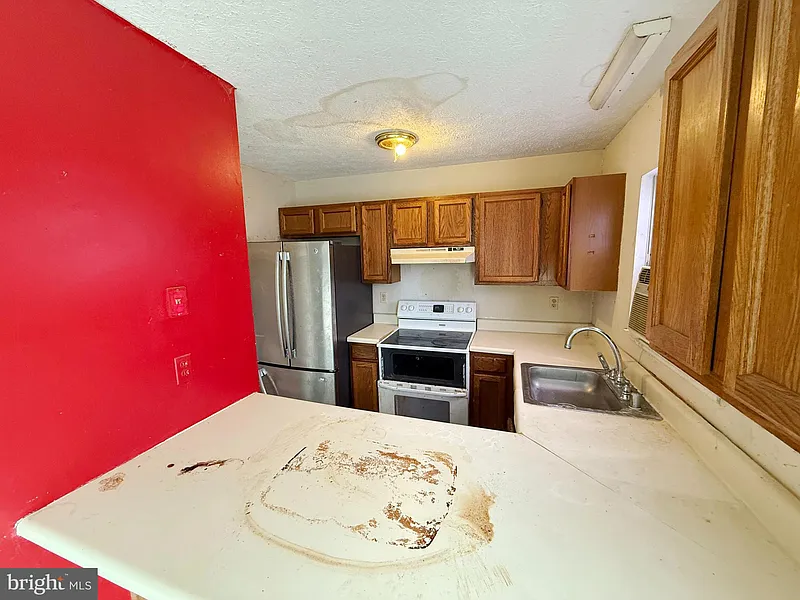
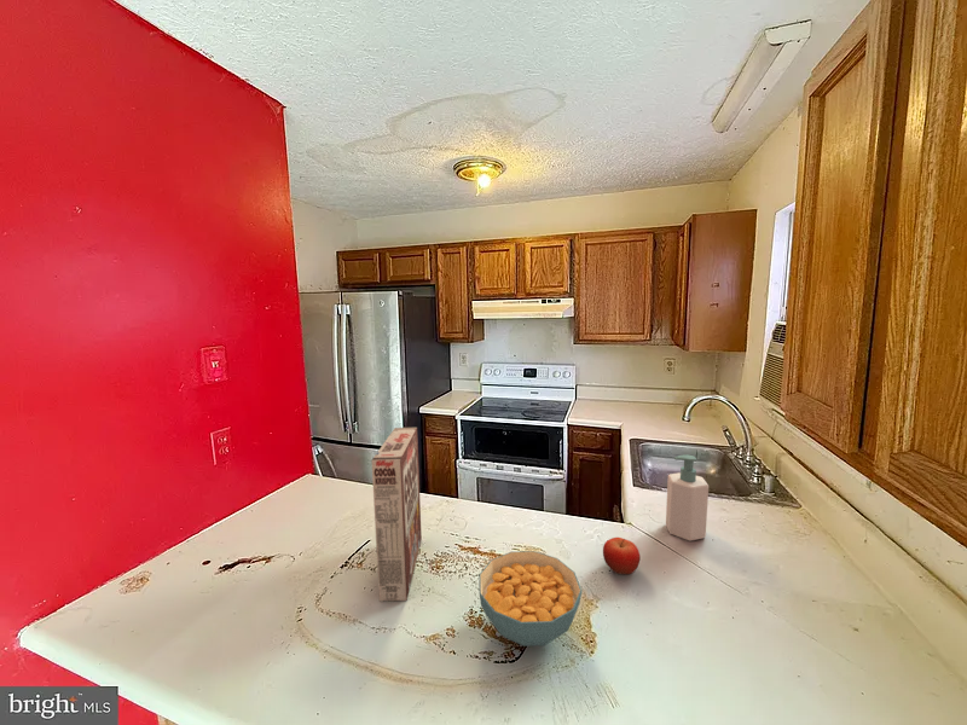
+ soap bottle (687, 494)
+ cereal bowl (528, 604)
+ fruit (620, 553)
+ cereal box (400, 505)
